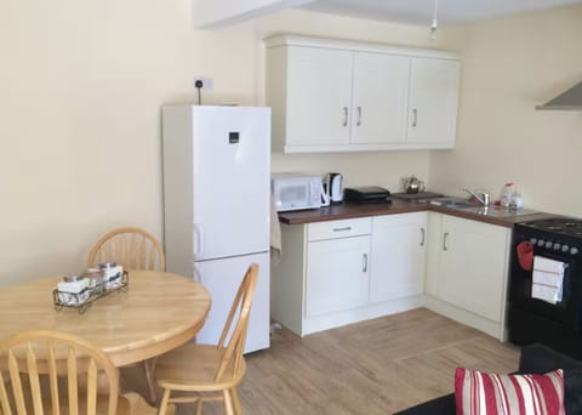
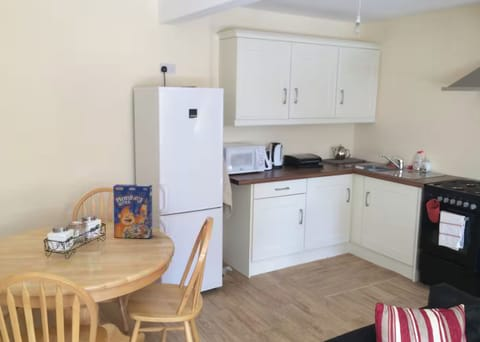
+ cereal box (133, 211)
